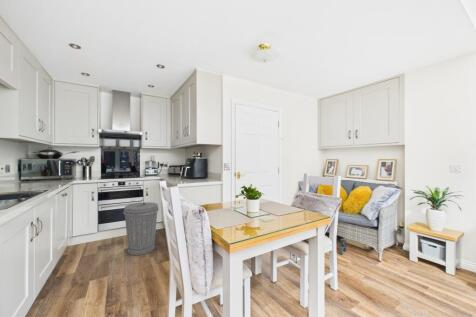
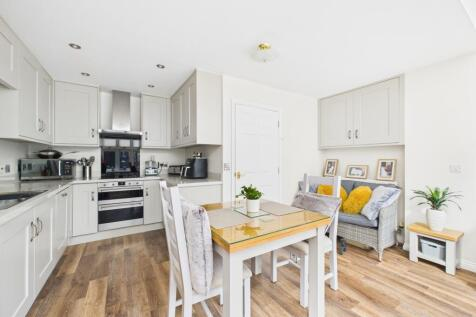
- trash can (141, 226)
